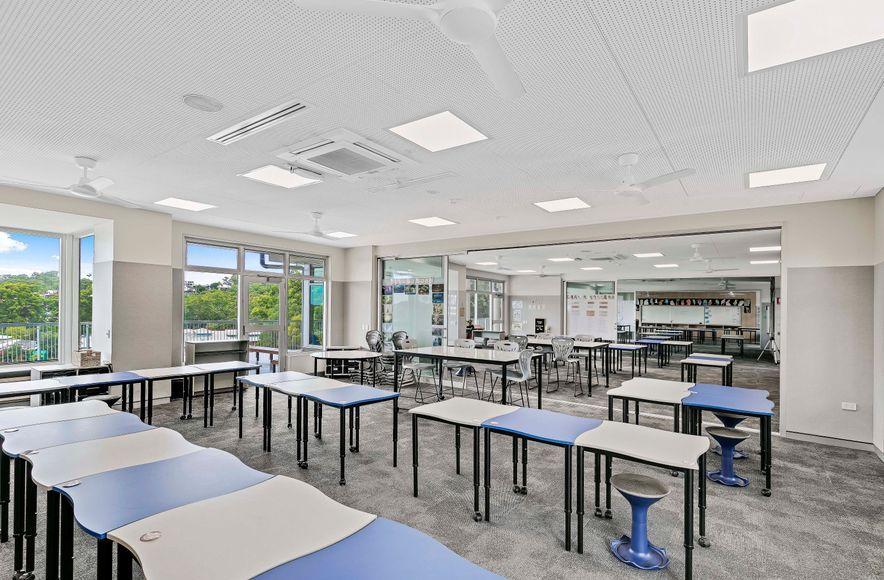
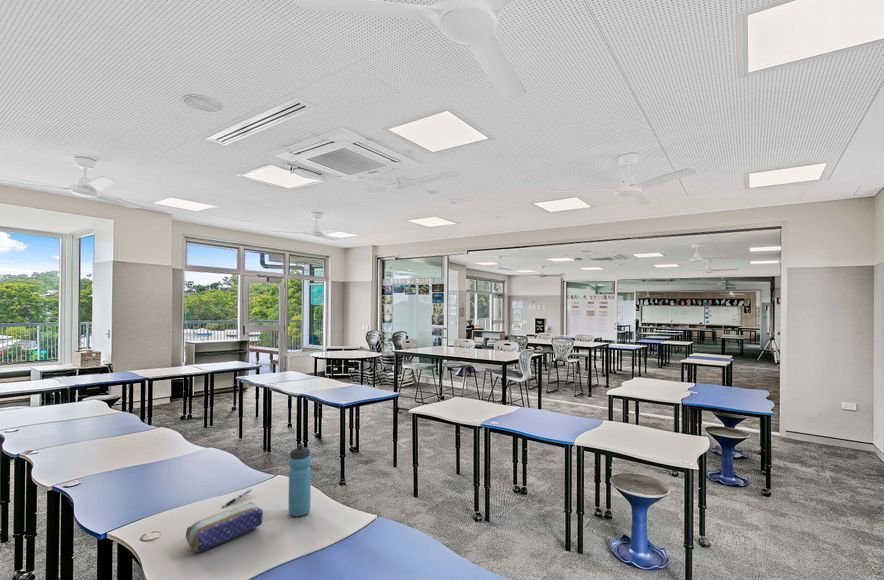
+ pencil case (225, 525)
+ water bottle (299, 478)
+ pen (237, 498)
